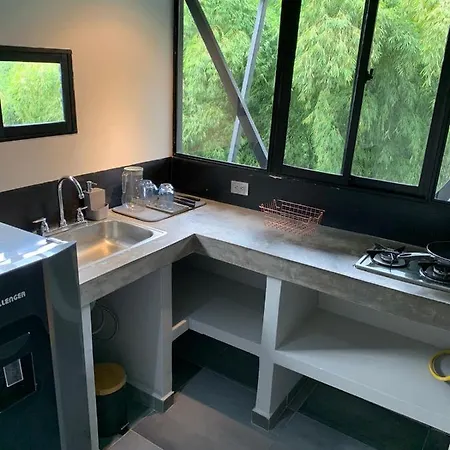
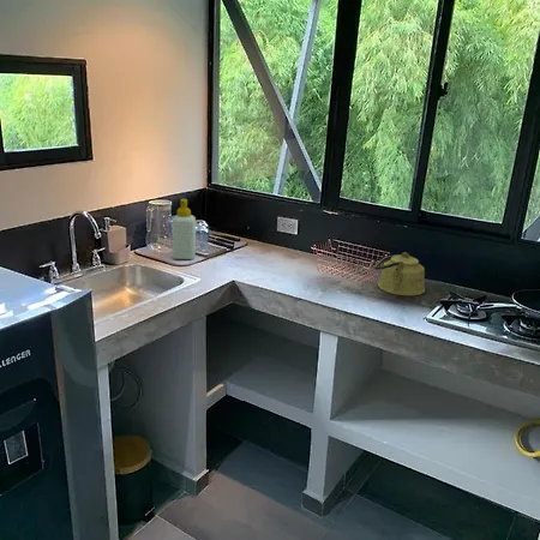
+ kettle (401, 271)
+ soap bottle (184, 228)
